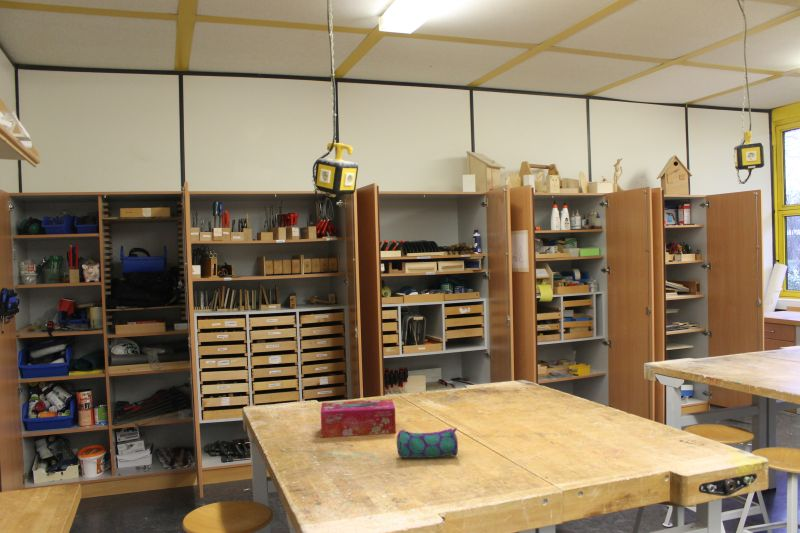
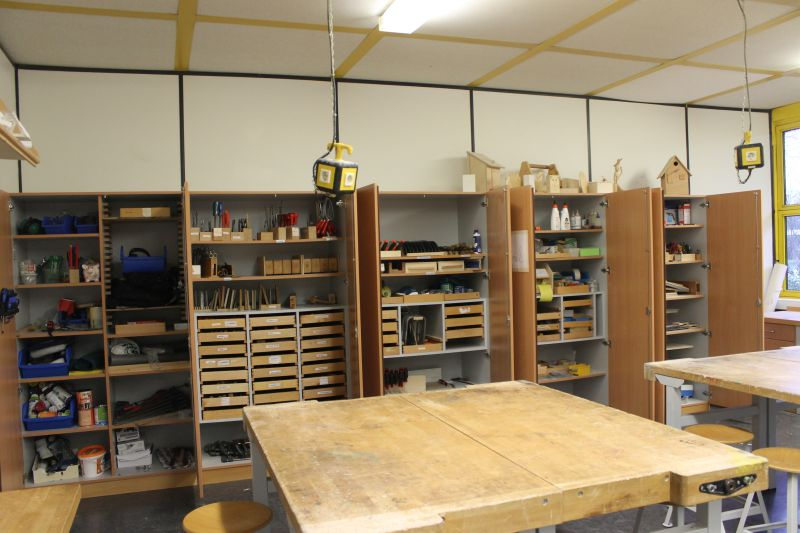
- tissue box (358, 417)
- pencil case (427, 442)
